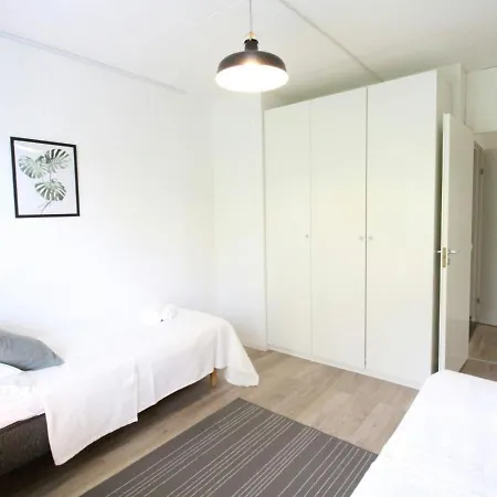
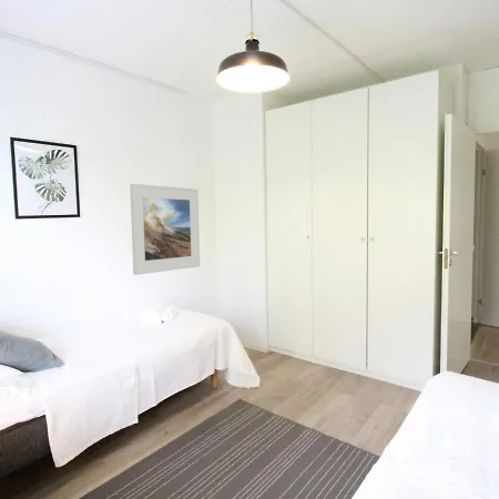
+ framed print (167, 228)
